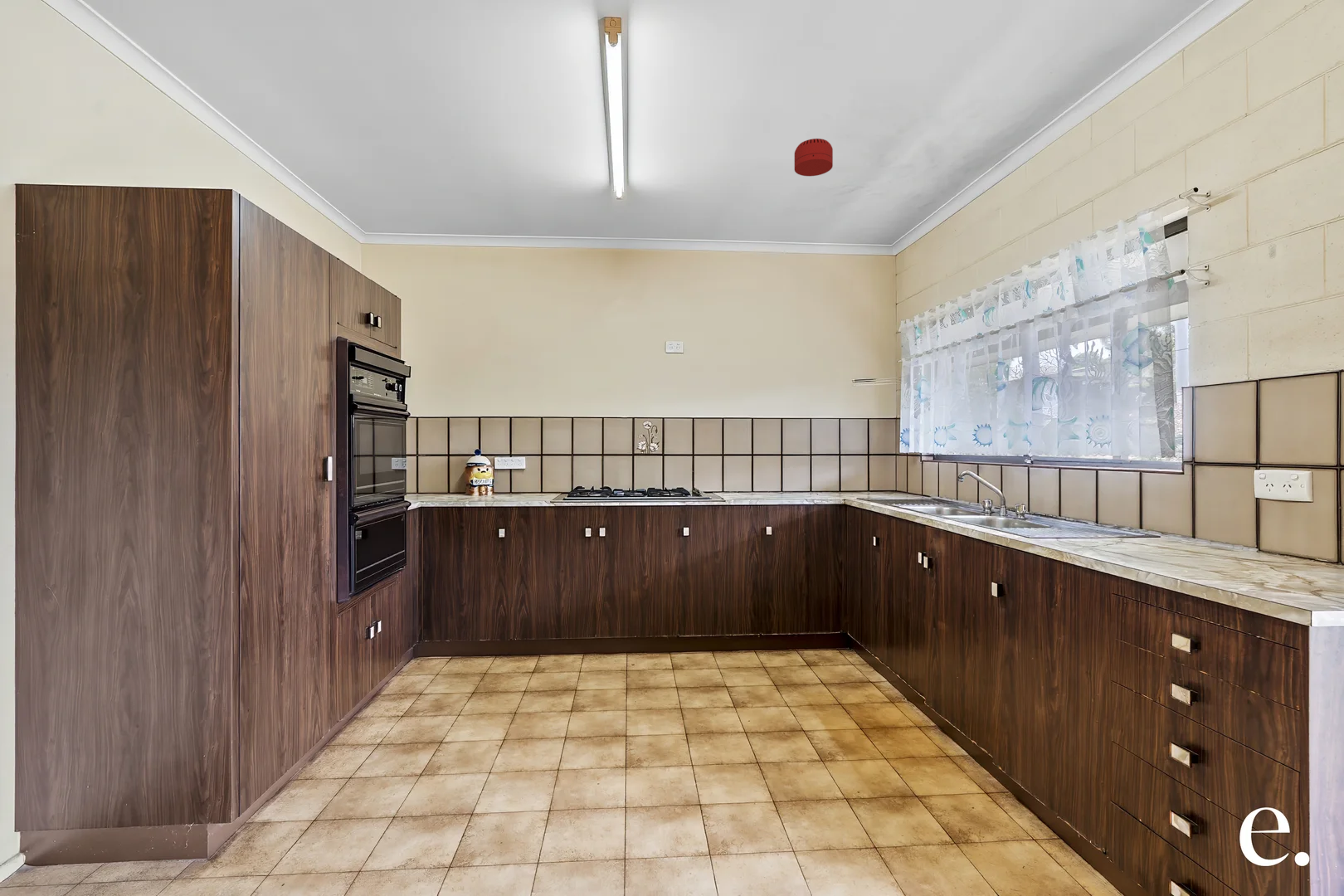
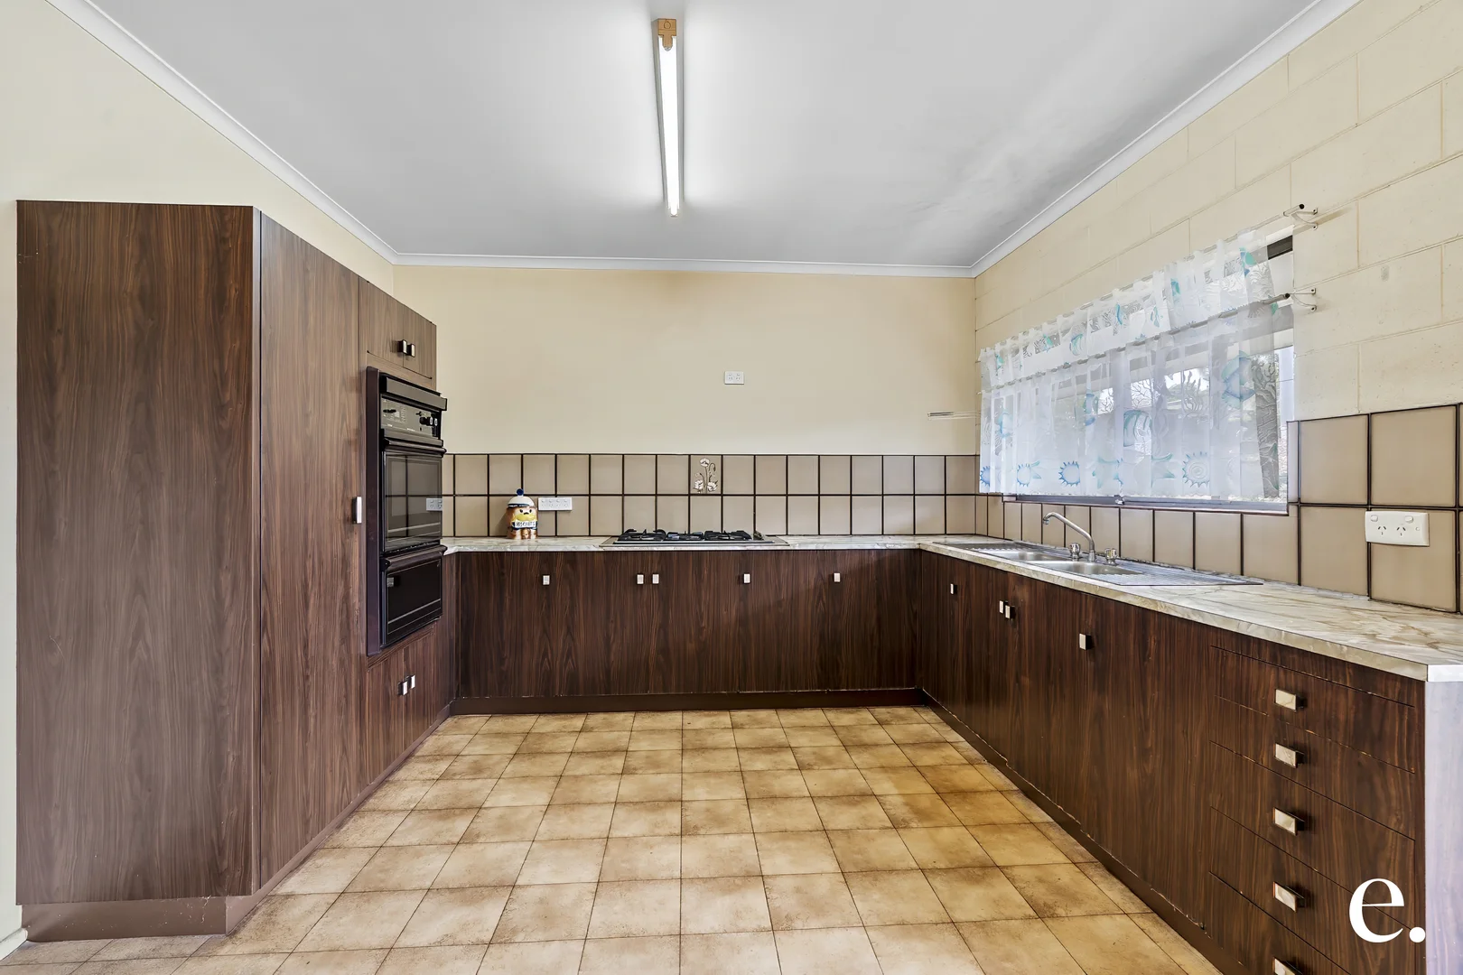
- smoke detector (813, 157)
